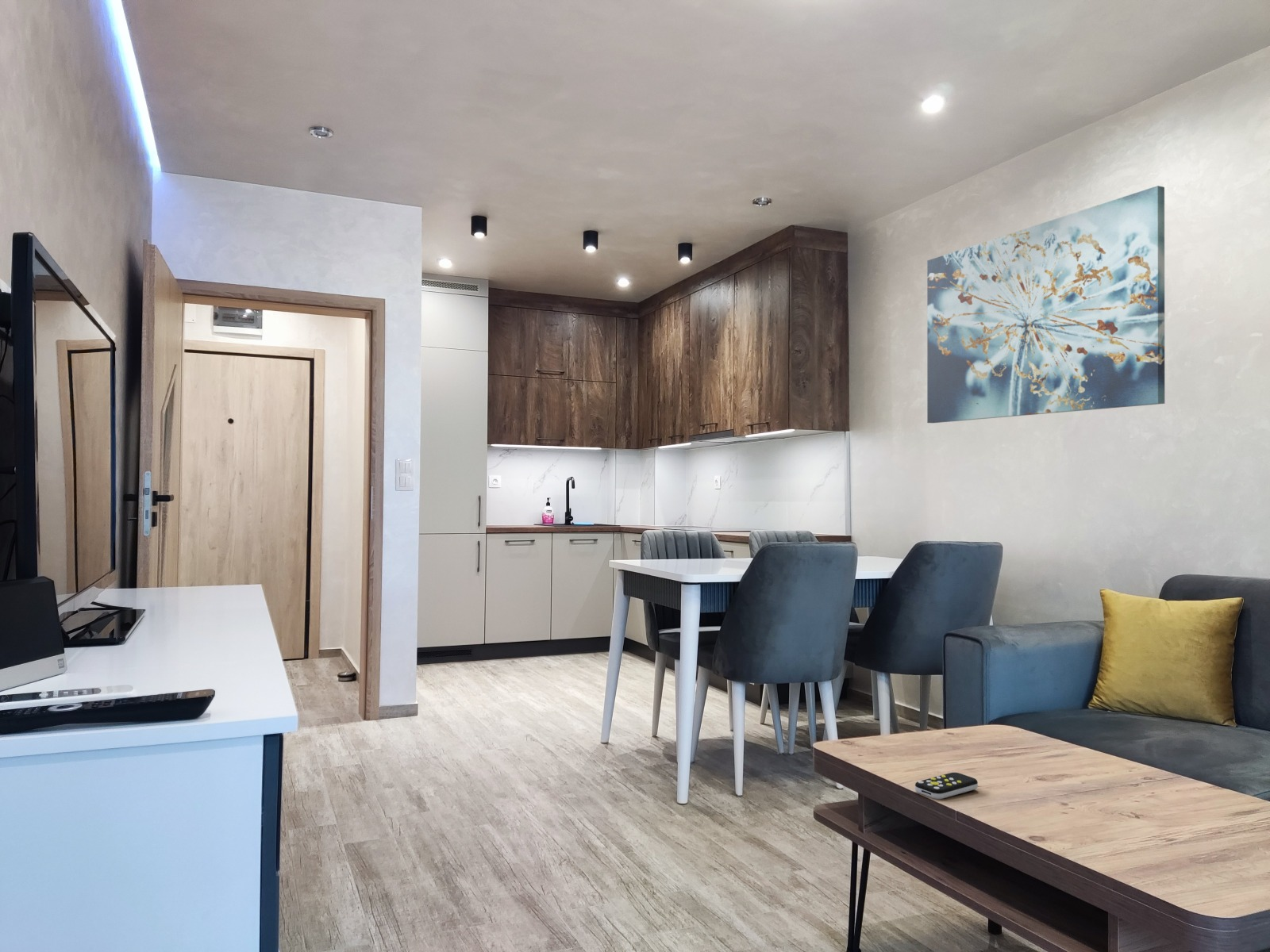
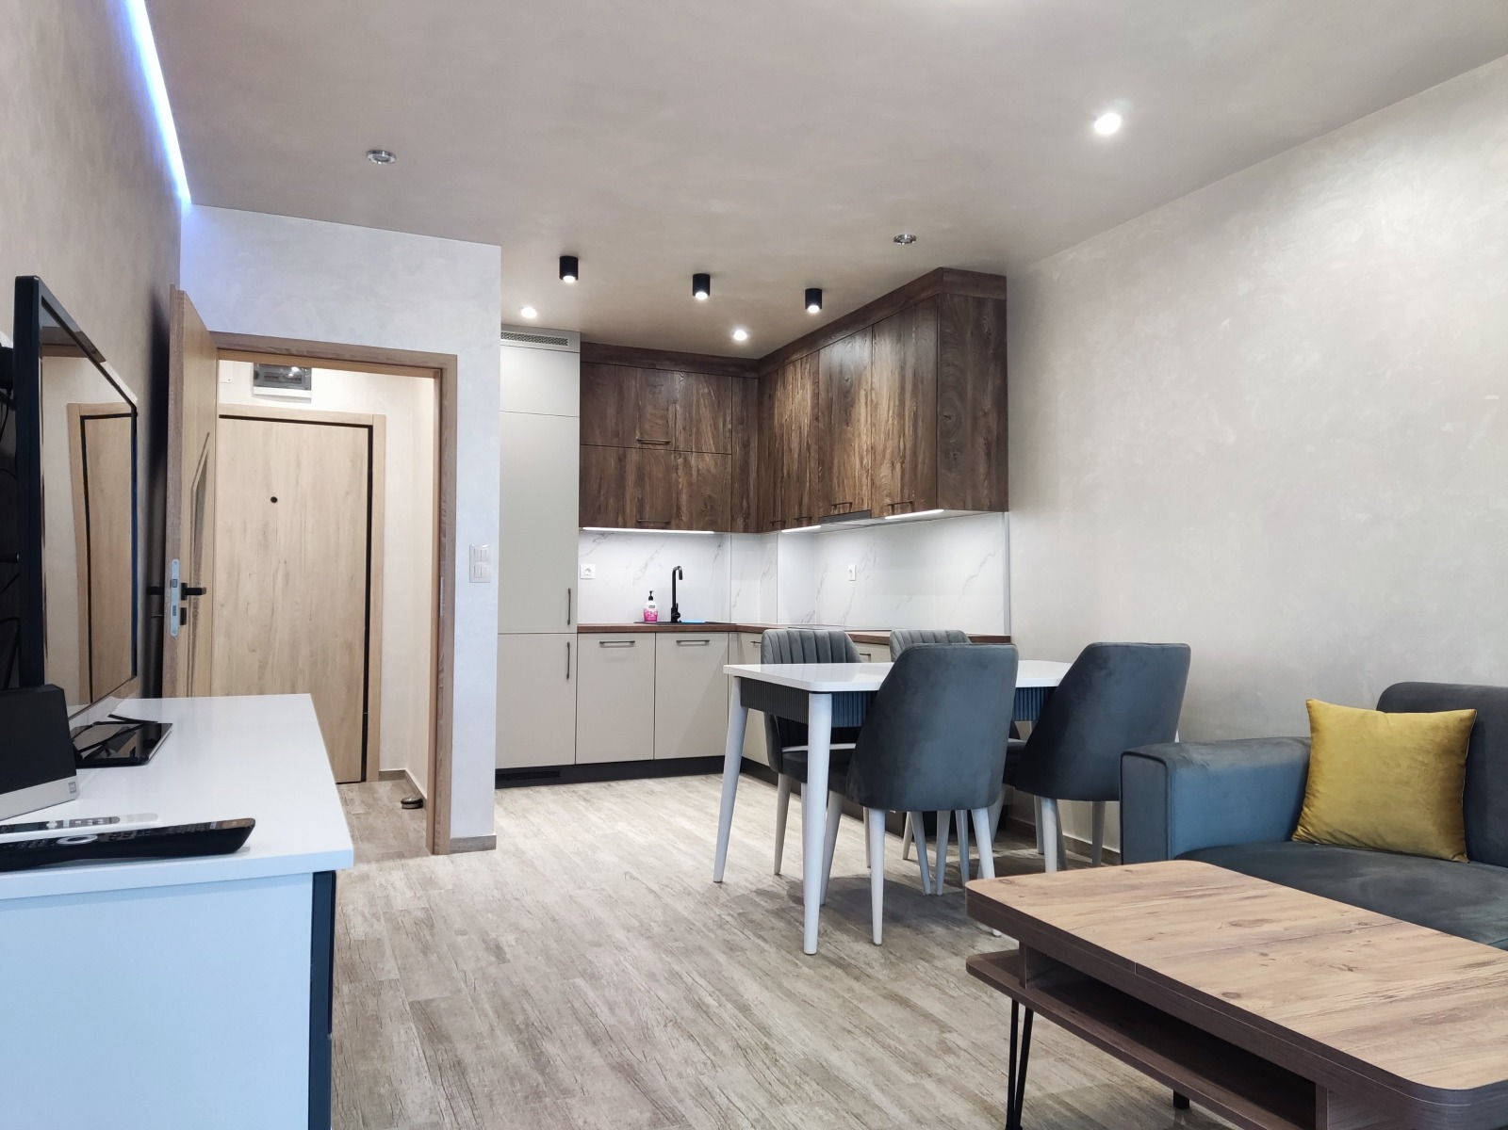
- remote control (946, 785)
- wall art (1029, 321)
